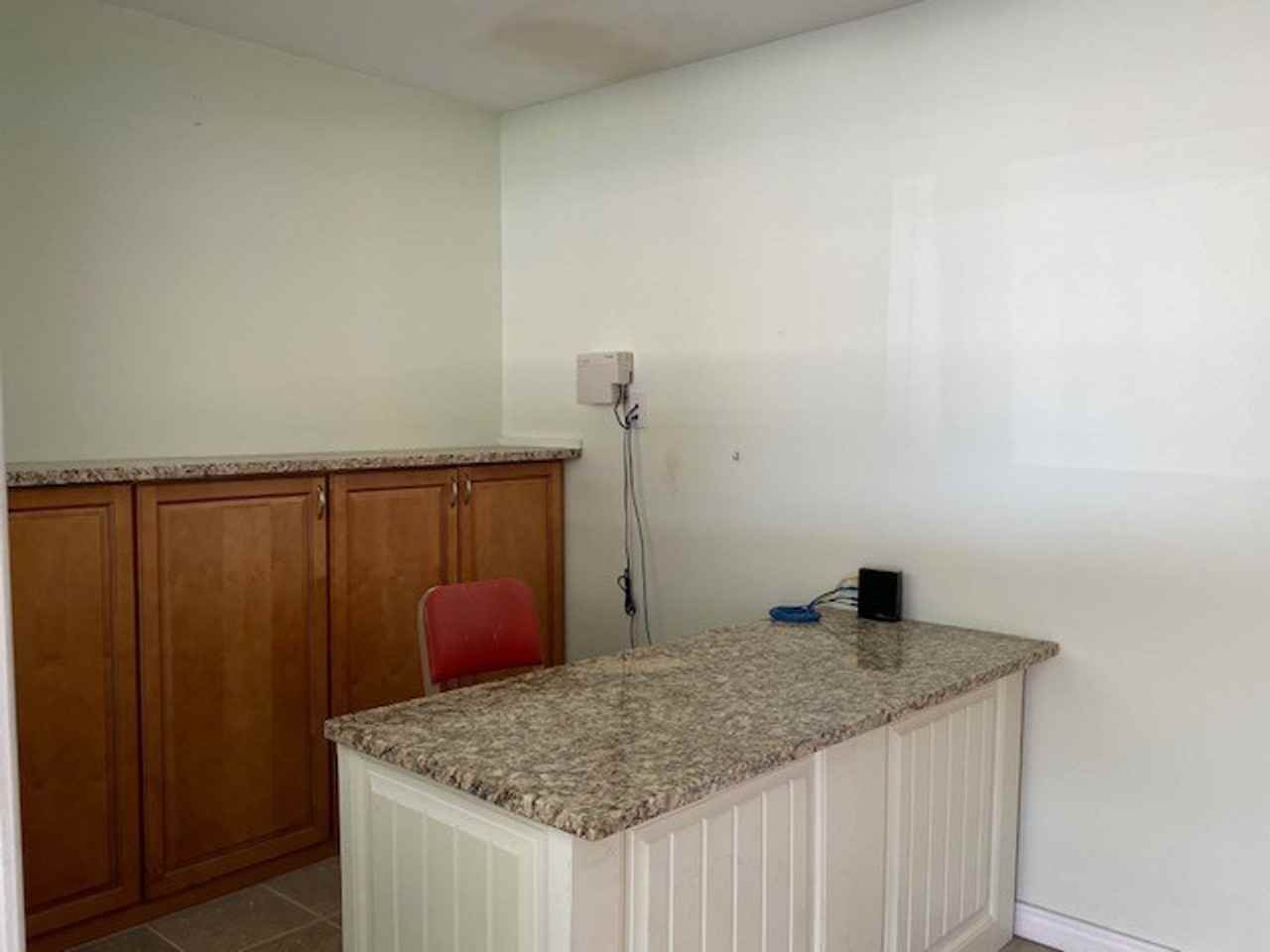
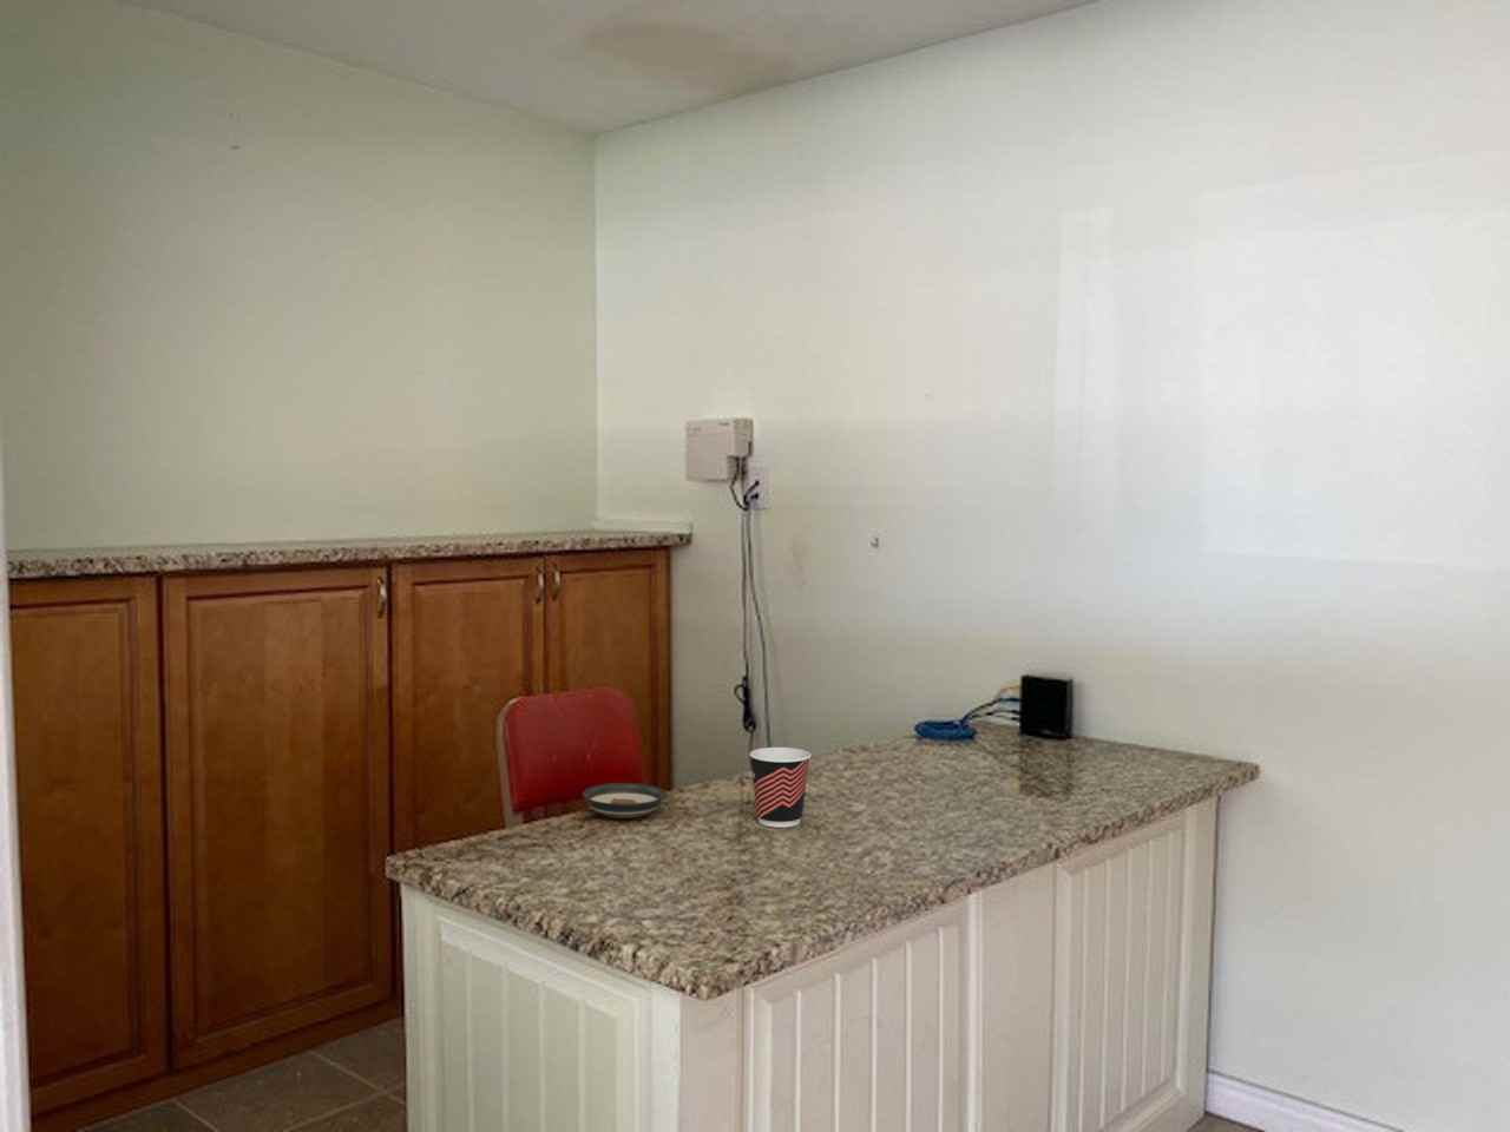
+ cup (779, 787)
+ saucer (624, 803)
